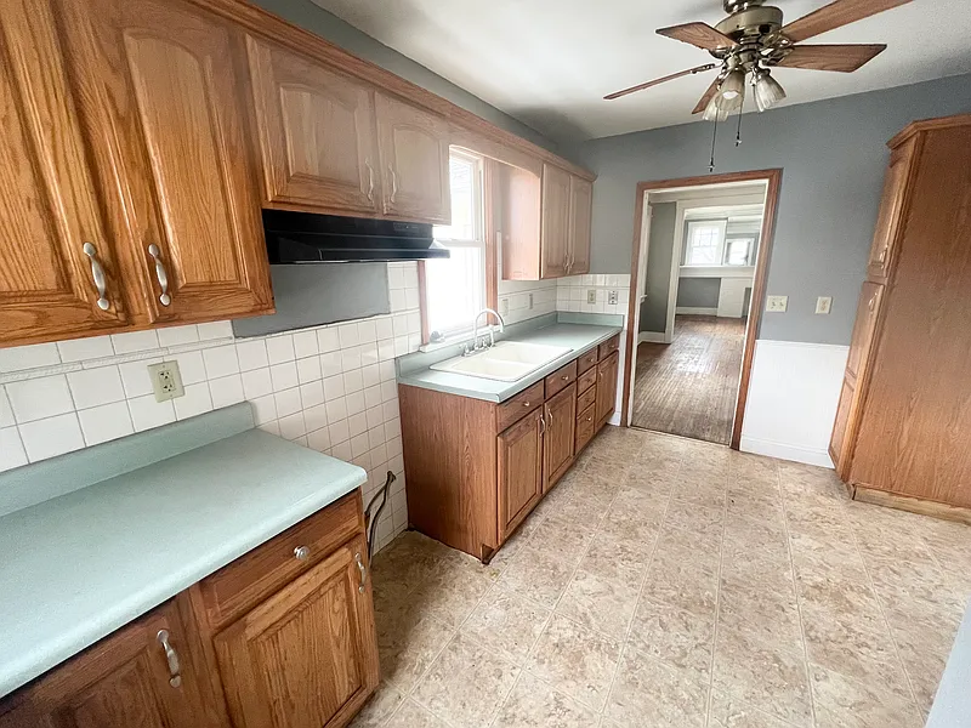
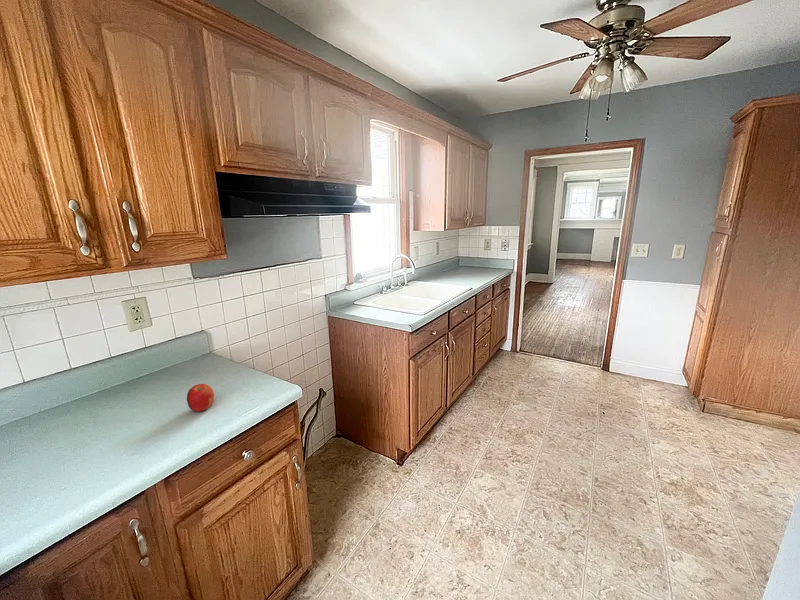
+ fruit (200, 397)
